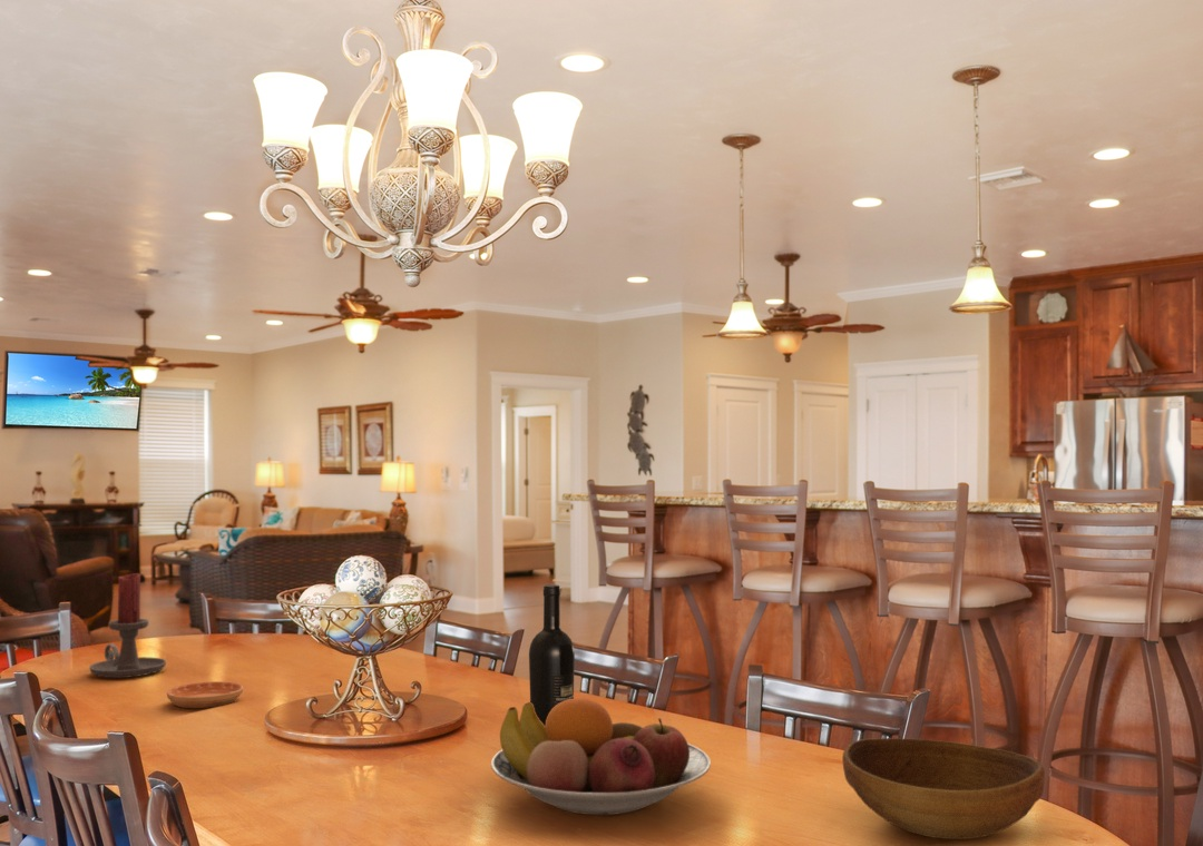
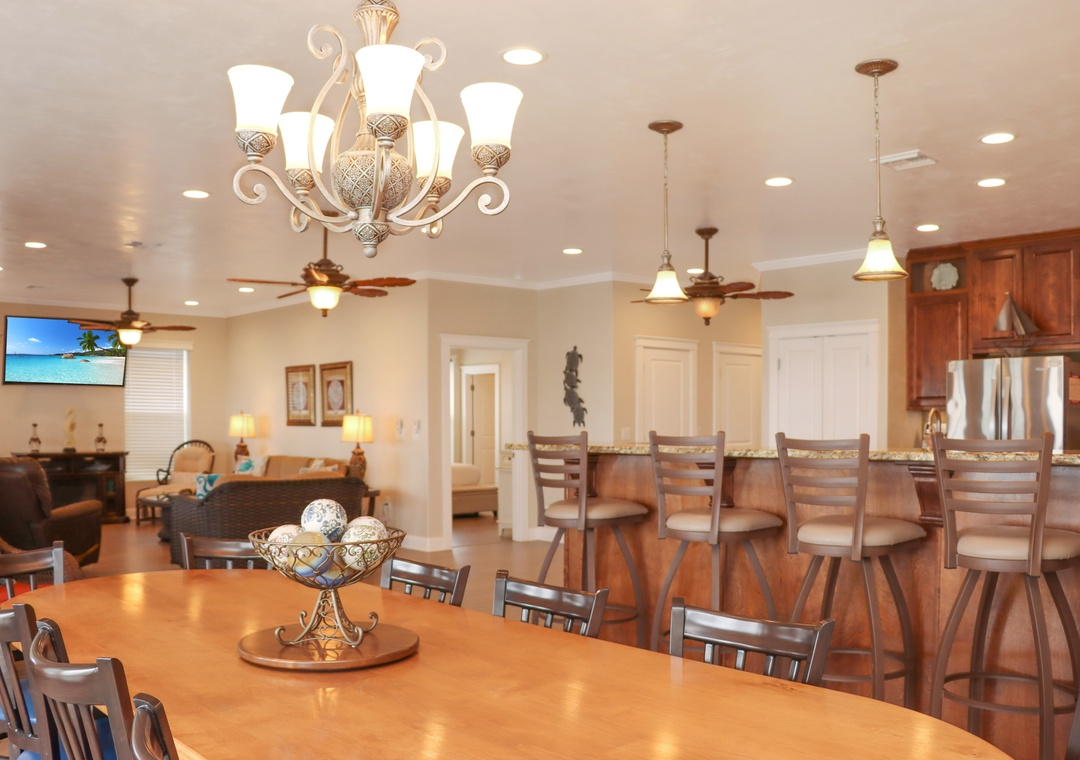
- wine bottle (551, 666)
- saucer (205, 695)
- bowl (941, 790)
- fruit bowl (600, 750)
- candle holder (124, 621)
